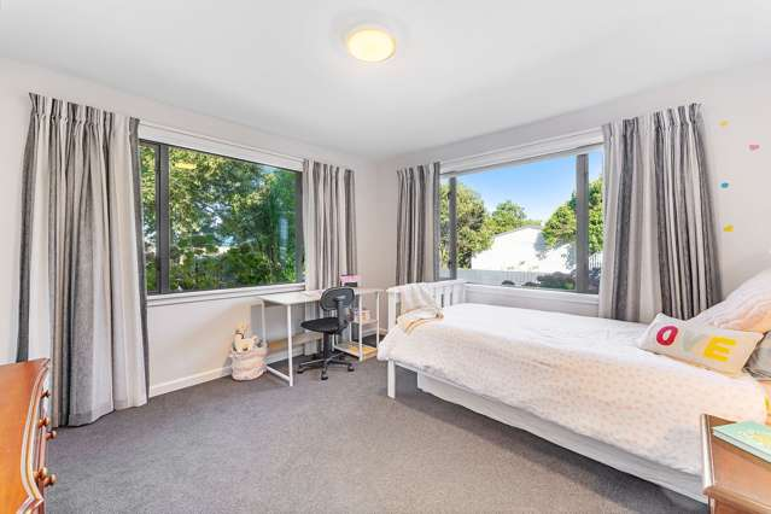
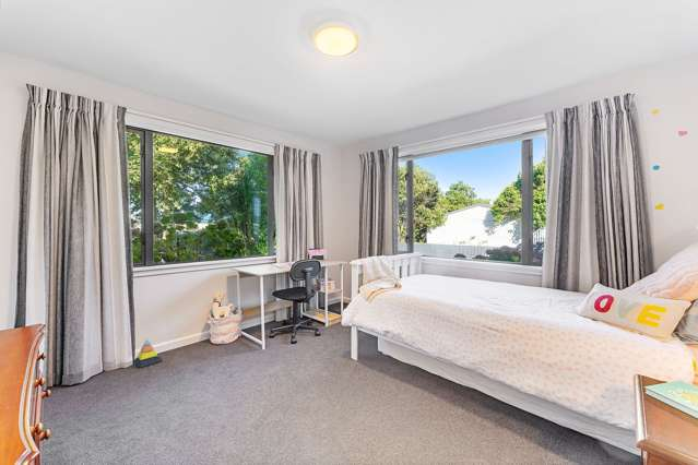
+ stacking toy (146, 350)
